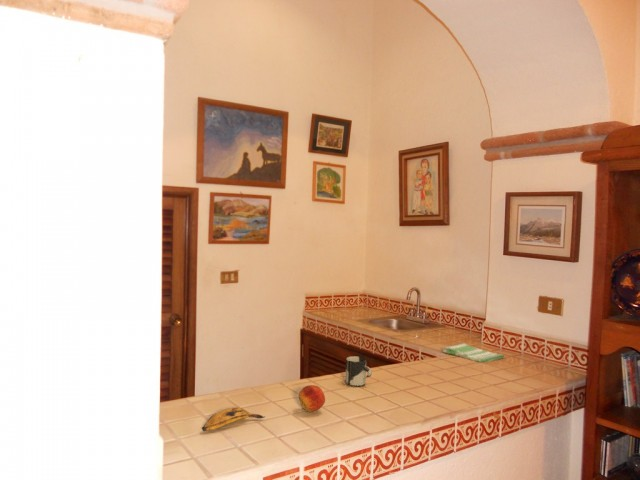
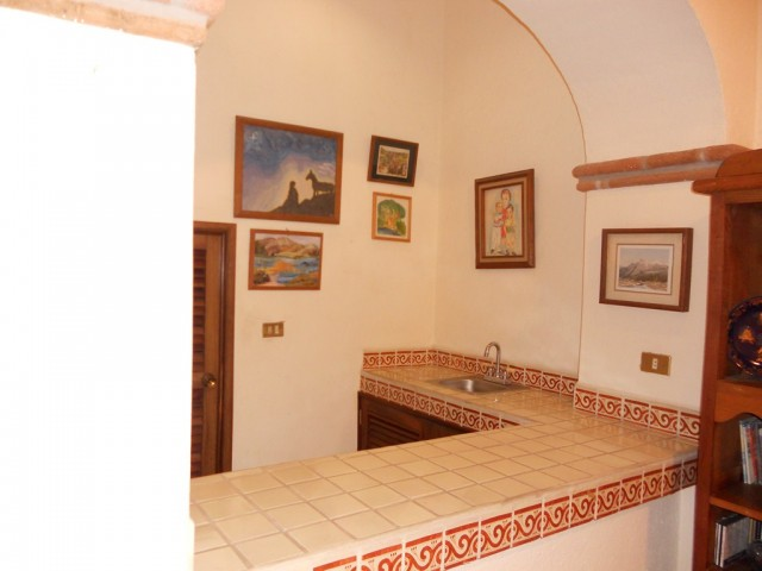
- fruit (311, 398)
- dish towel (472, 352)
- banana (231, 416)
- cup (358, 372)
